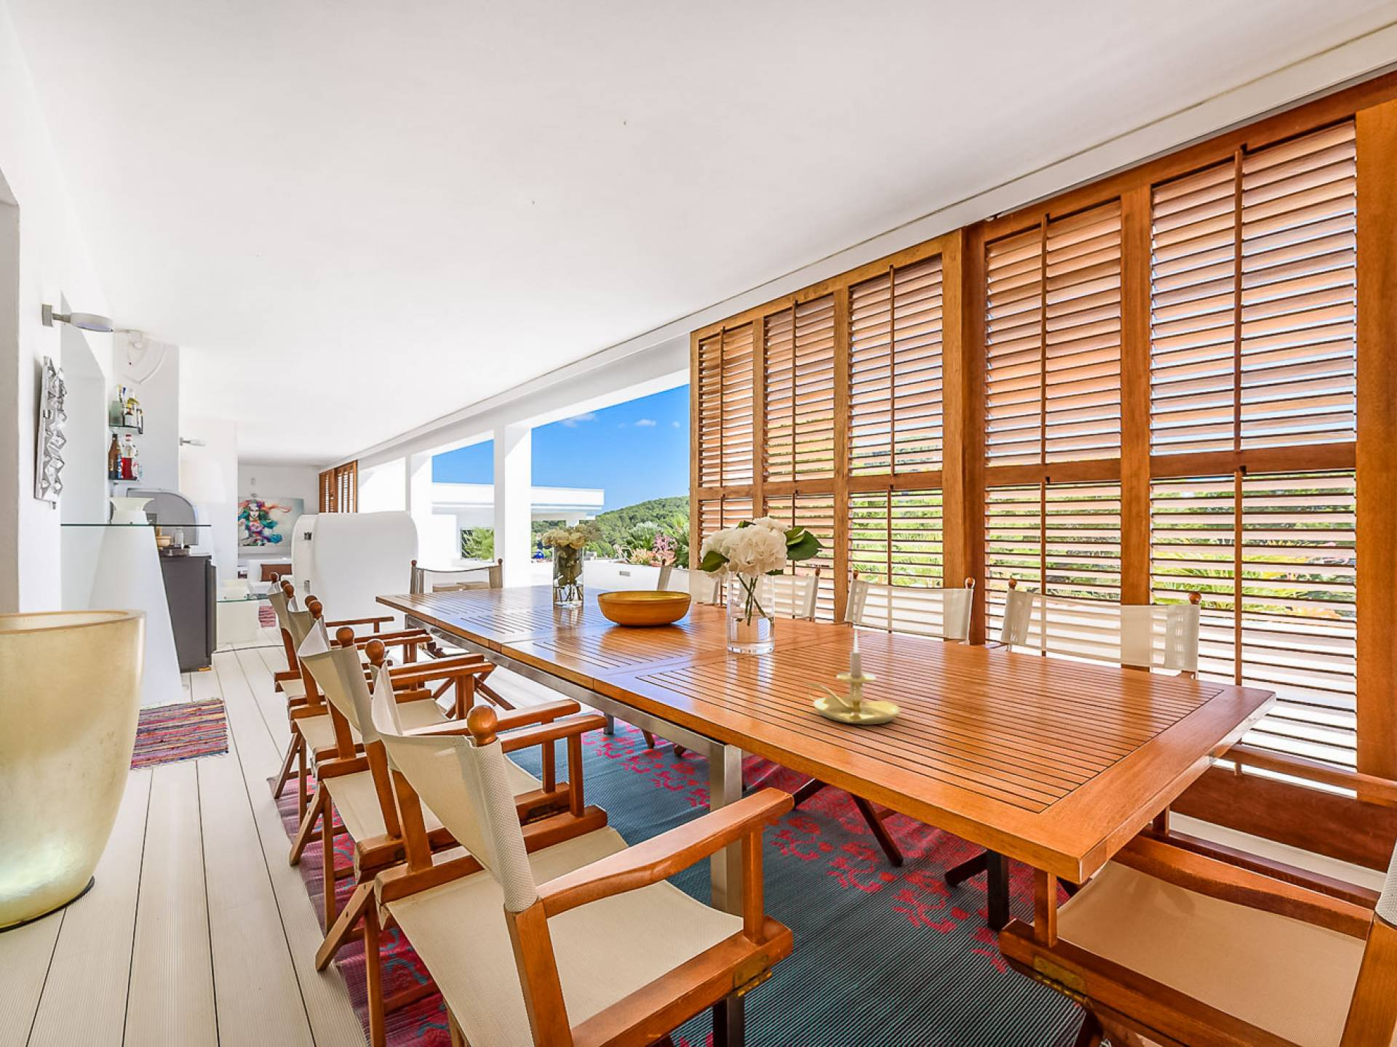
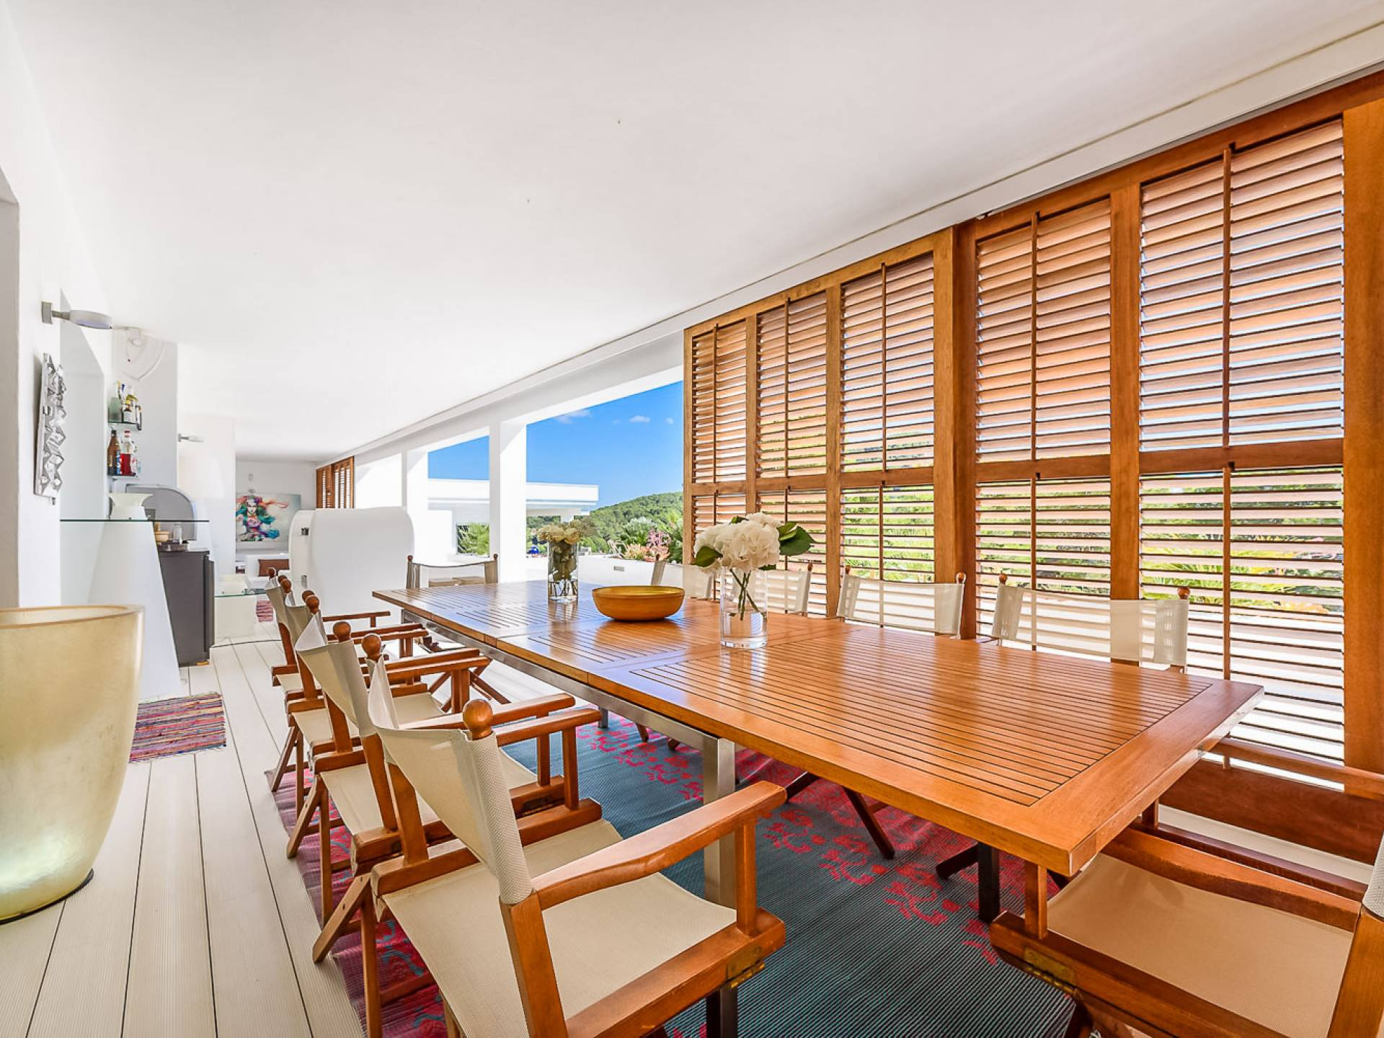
- candle holder (849, 672)
